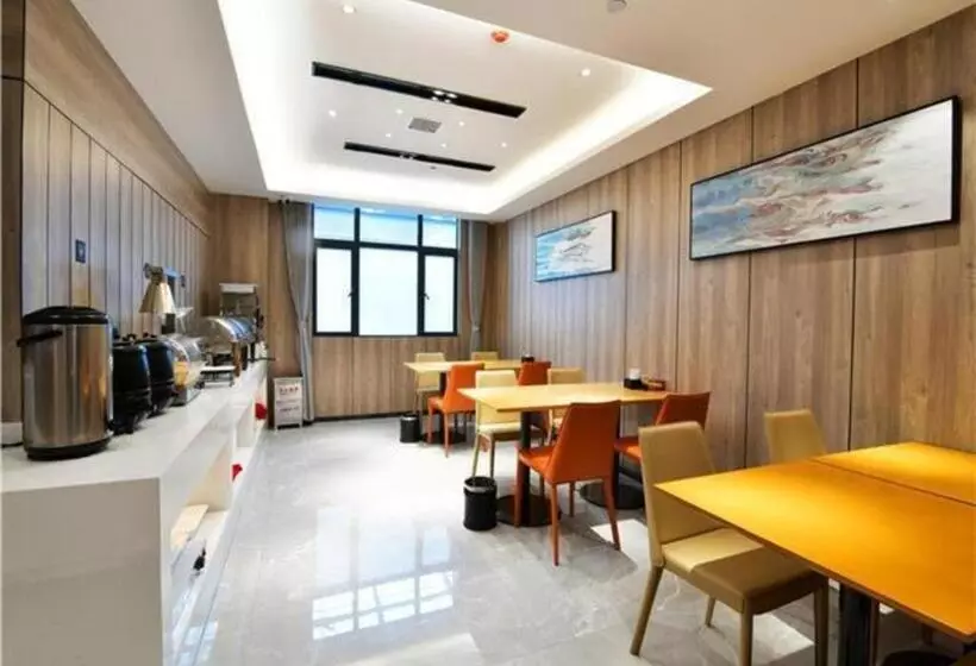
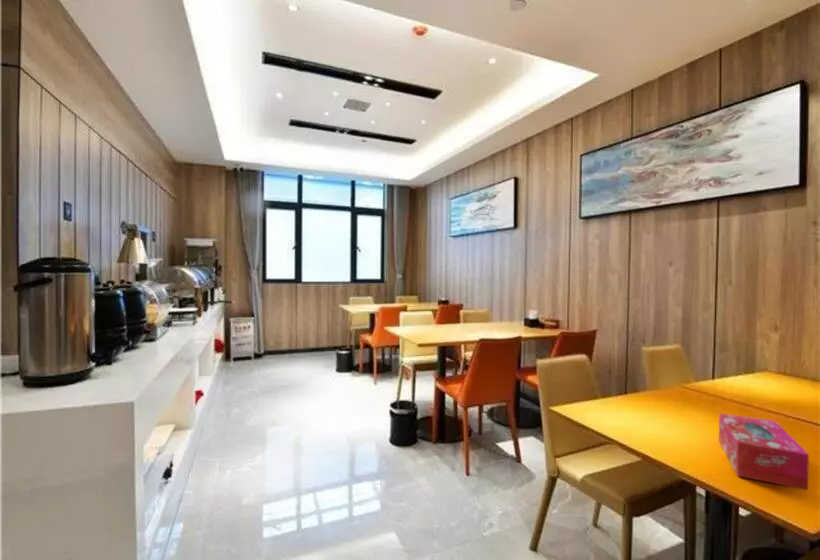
+ tissue box (757, 446)
